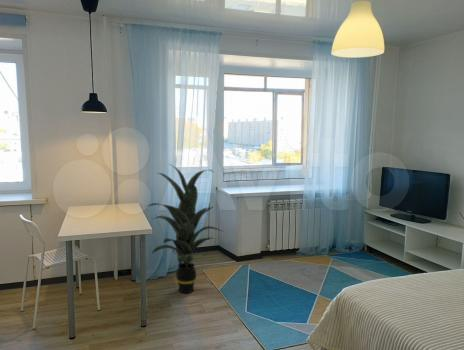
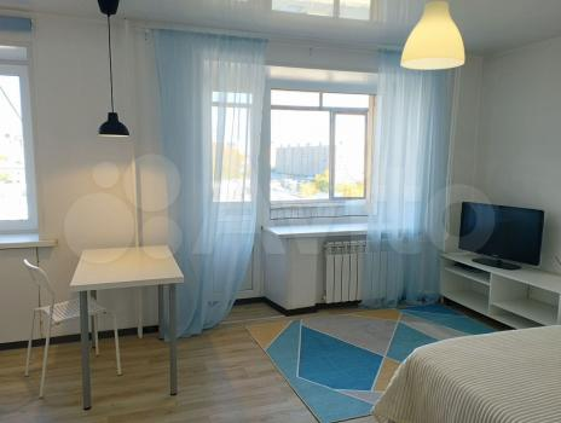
- indoor plant (181, 227)
